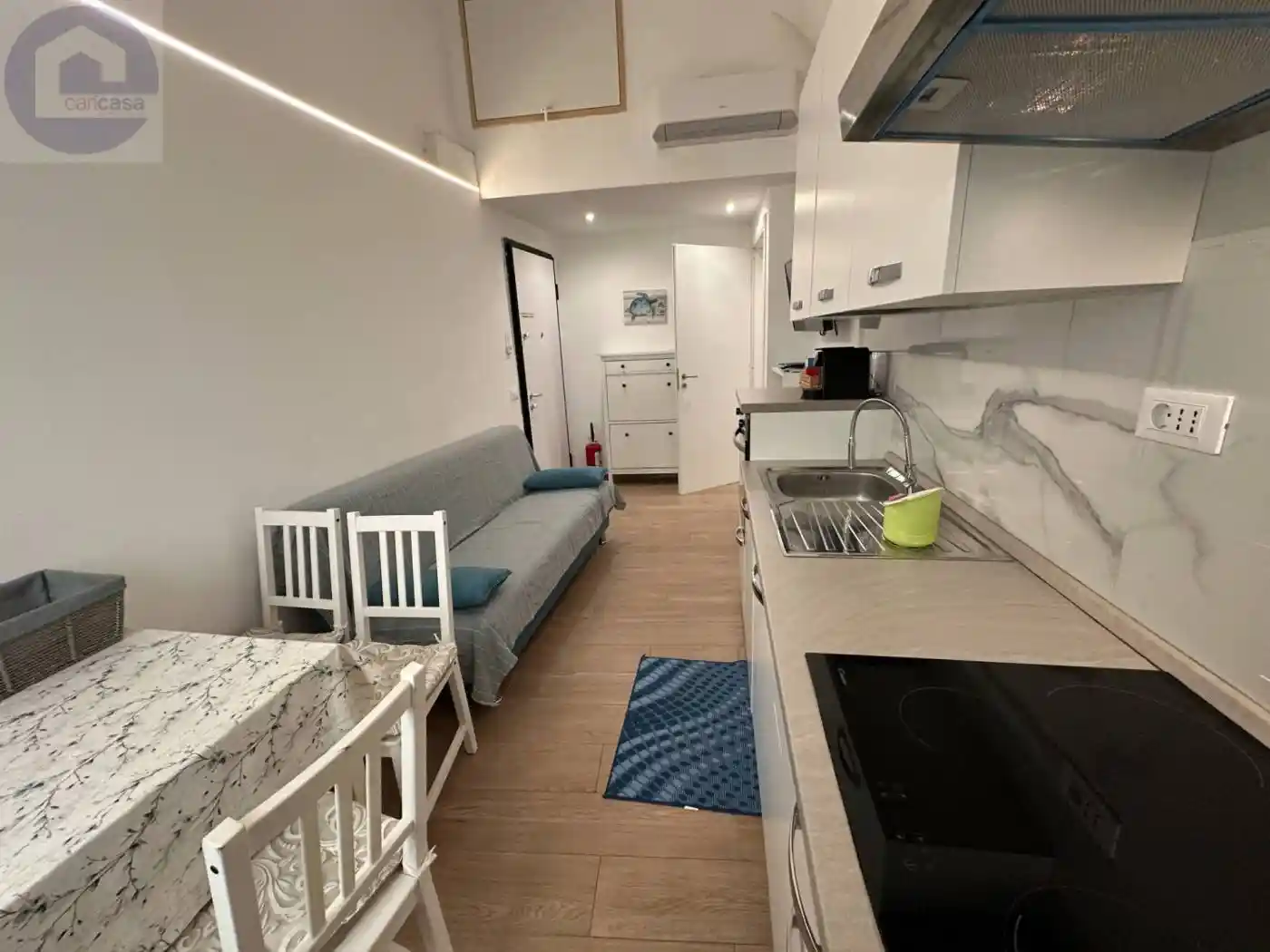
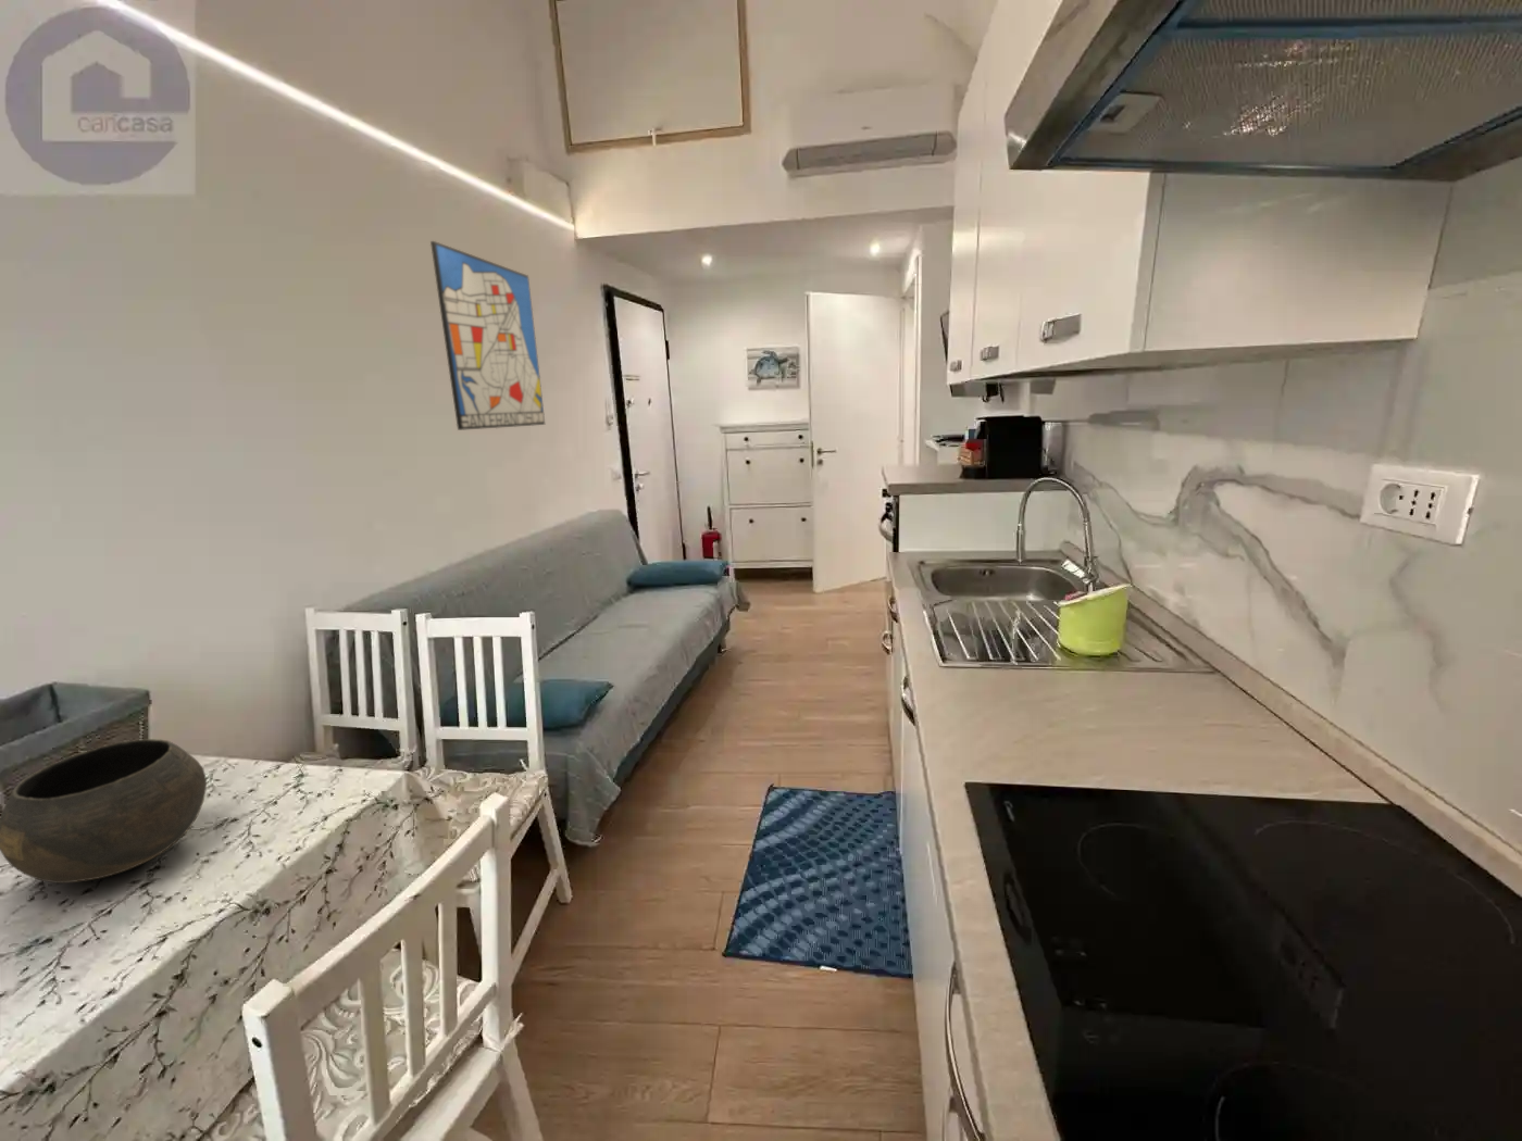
+ wall art (496, 345)
+ bowl (111, 813)
